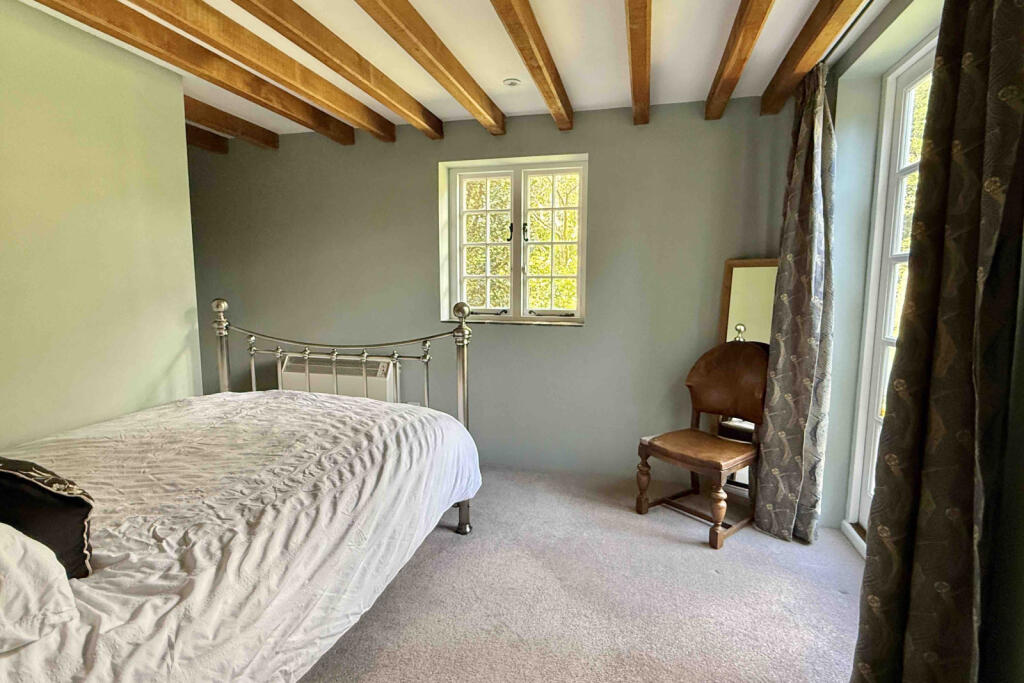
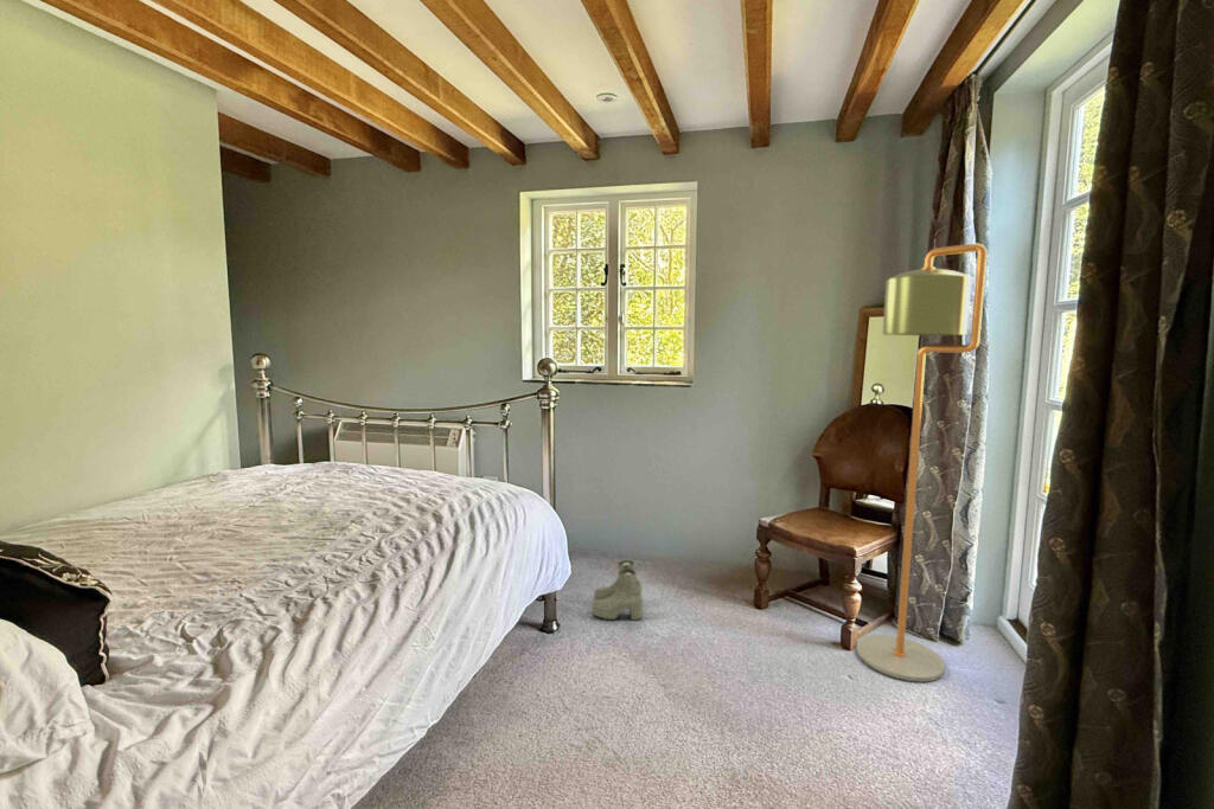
+ floor lamp (916, 462)
+ boots (616, 588)
